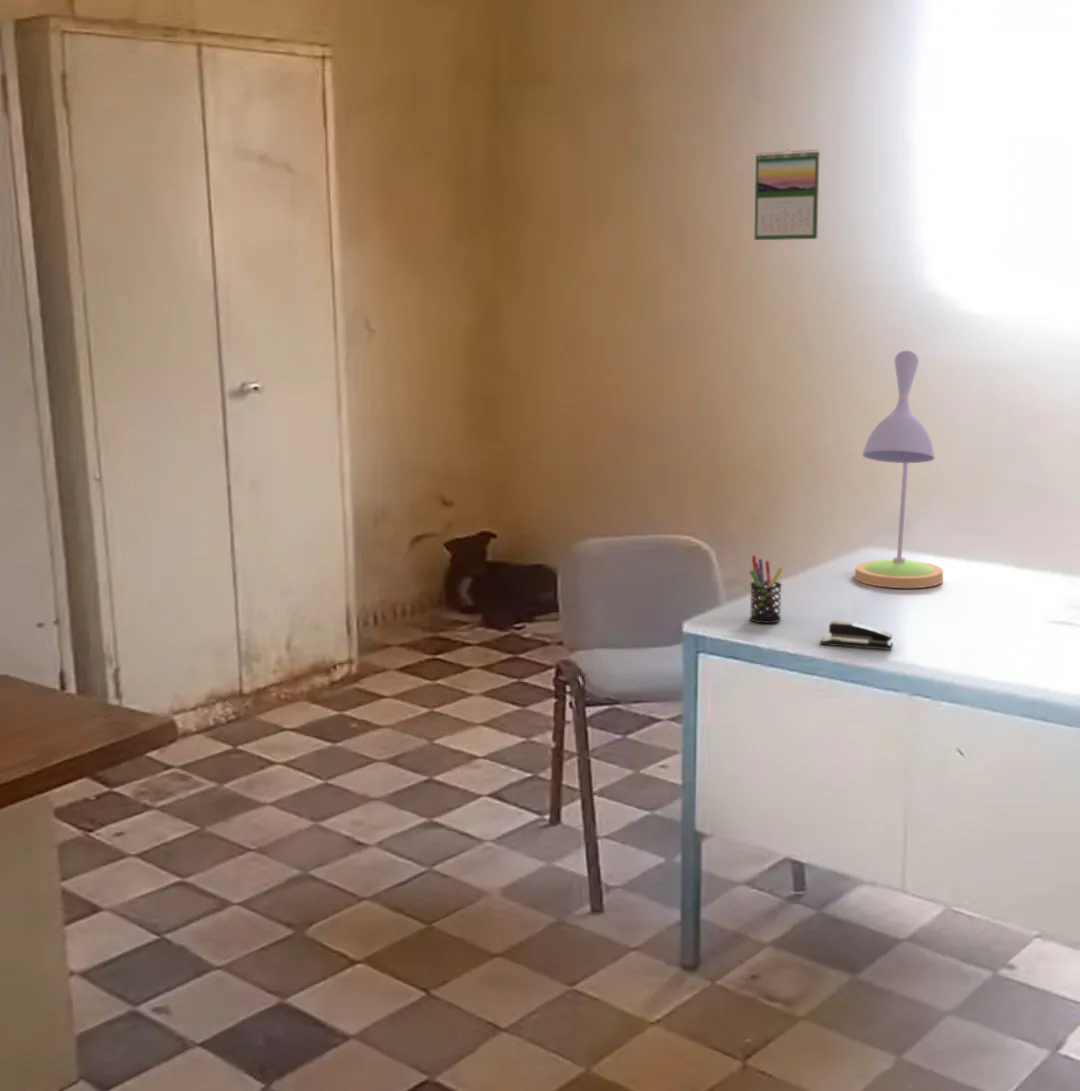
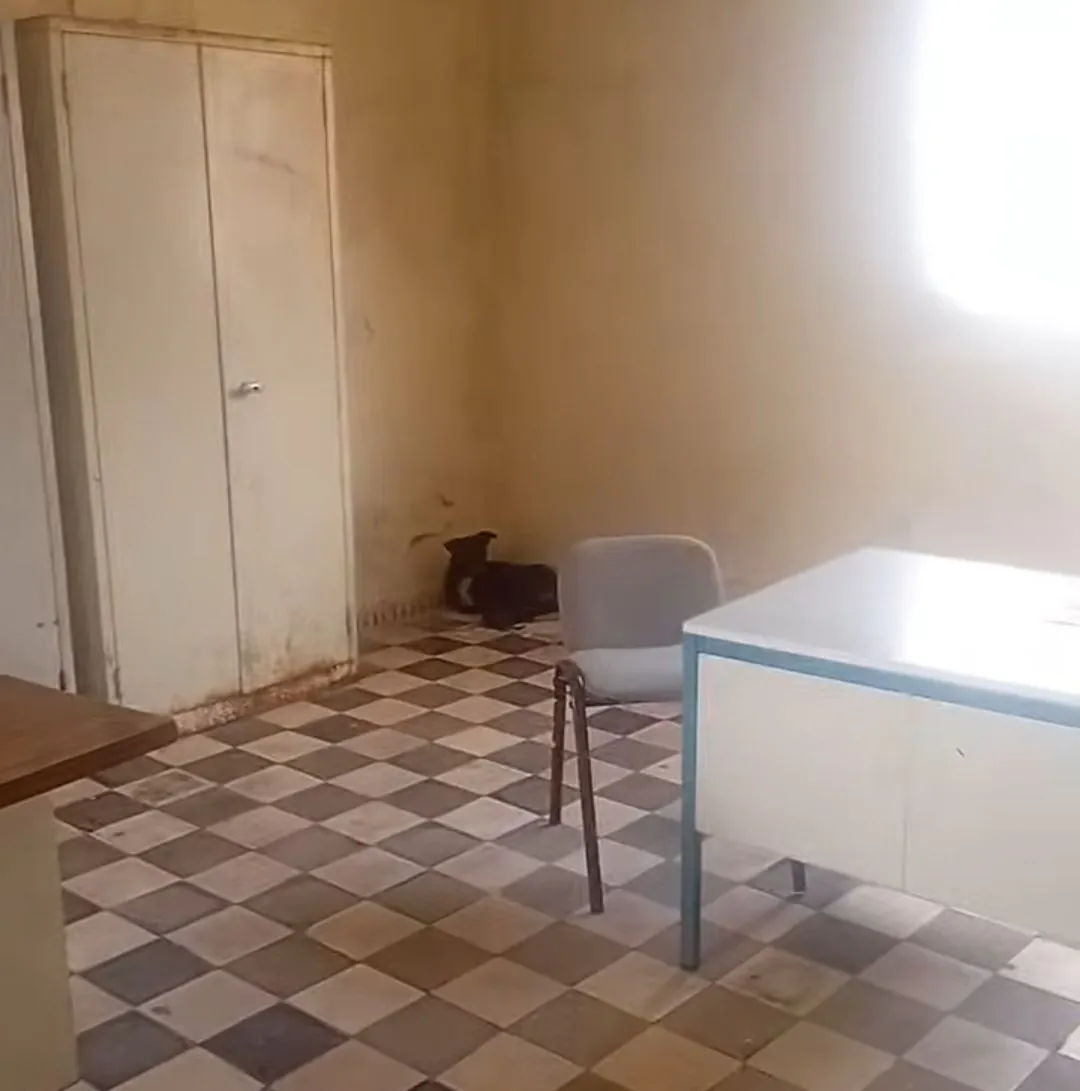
- pen holder (762, 589)
- desk lamp (903, 469)
- calendar (786, 194)
- stapler (856, 634)
